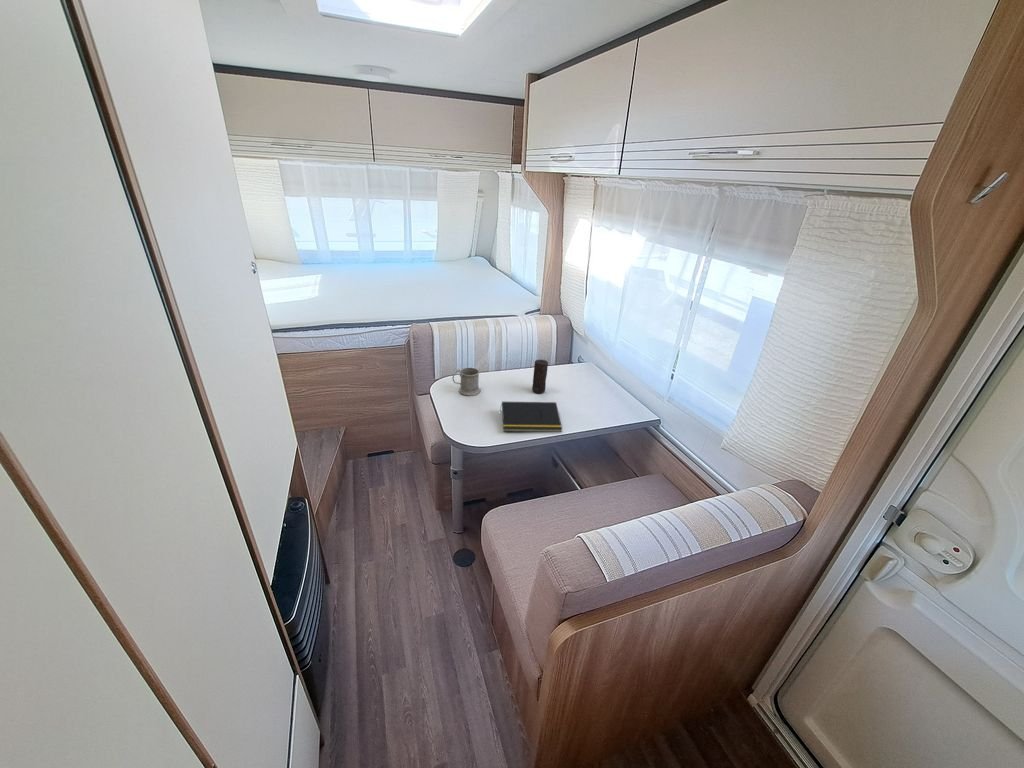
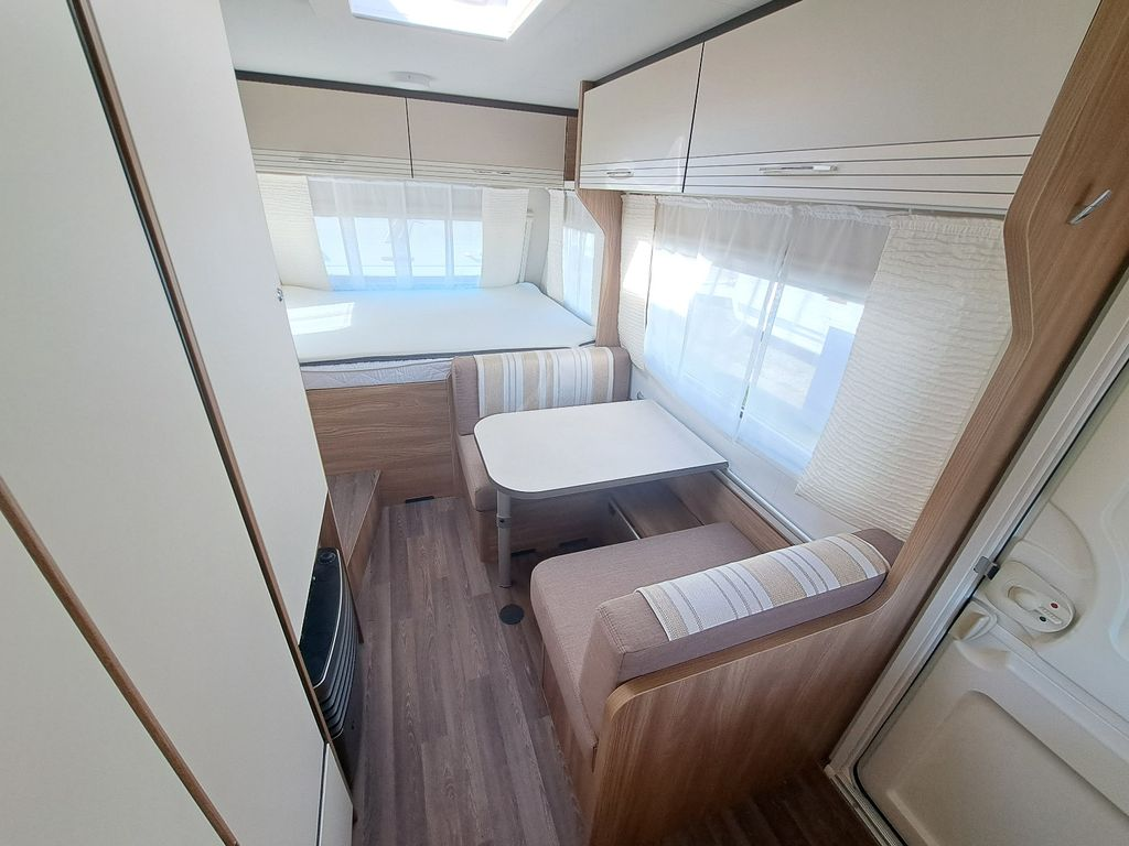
- mug (465, 380)
- notepad (530, 416)
- candle (539, 376)
